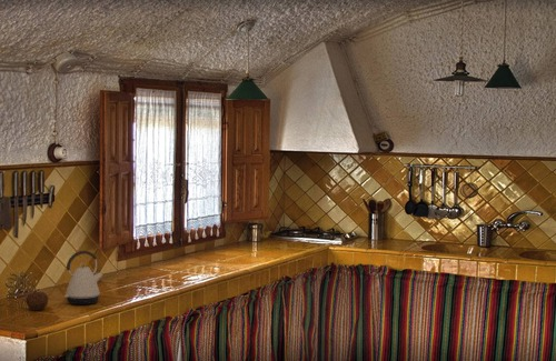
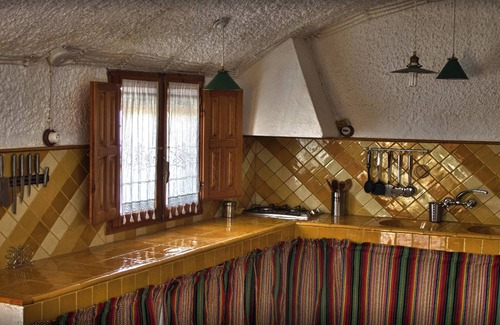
- kettle (83, 277)
- fruit (37, 299)
